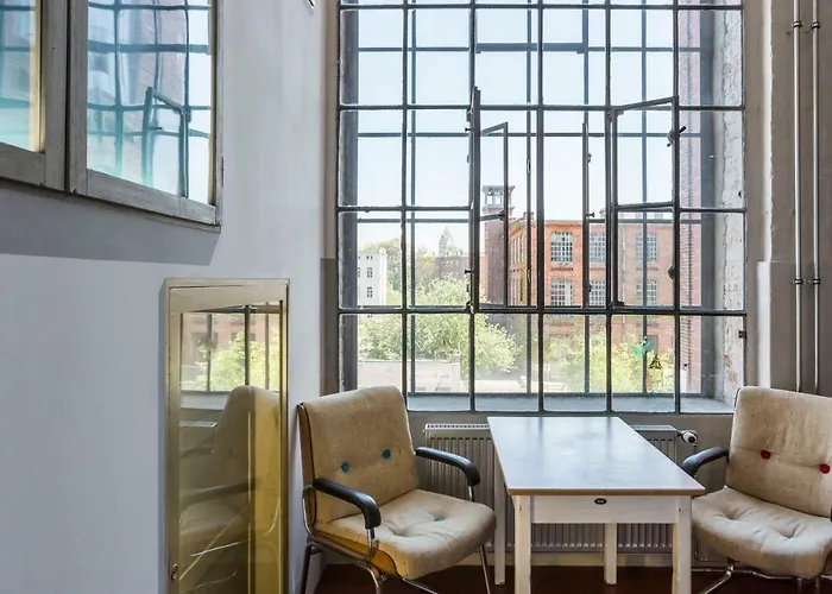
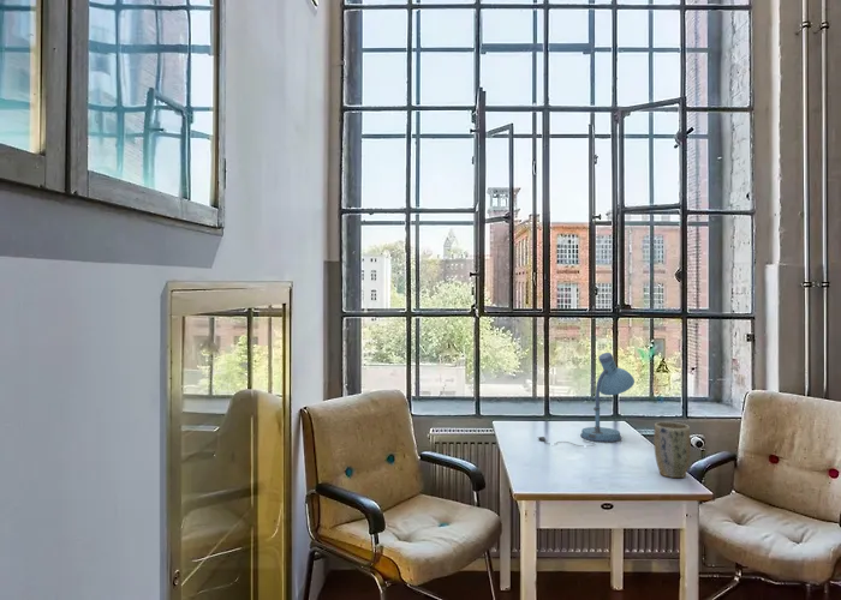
+ plant pot (672, 449)
+ desk lamp (596, 395)
